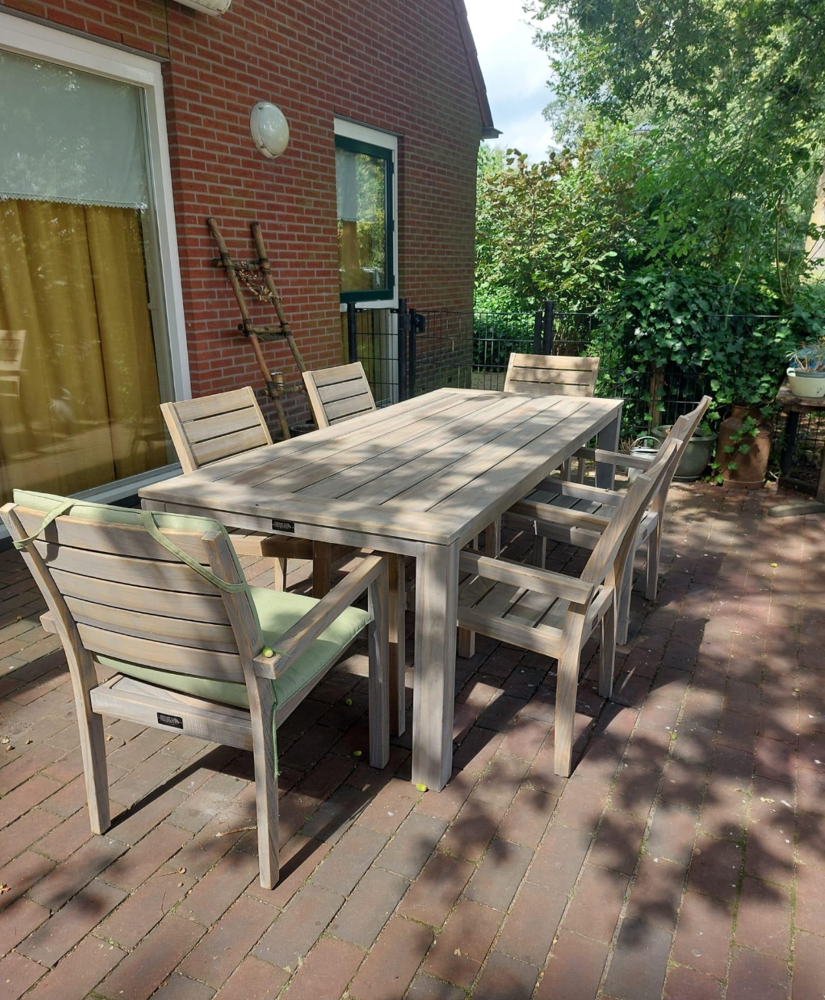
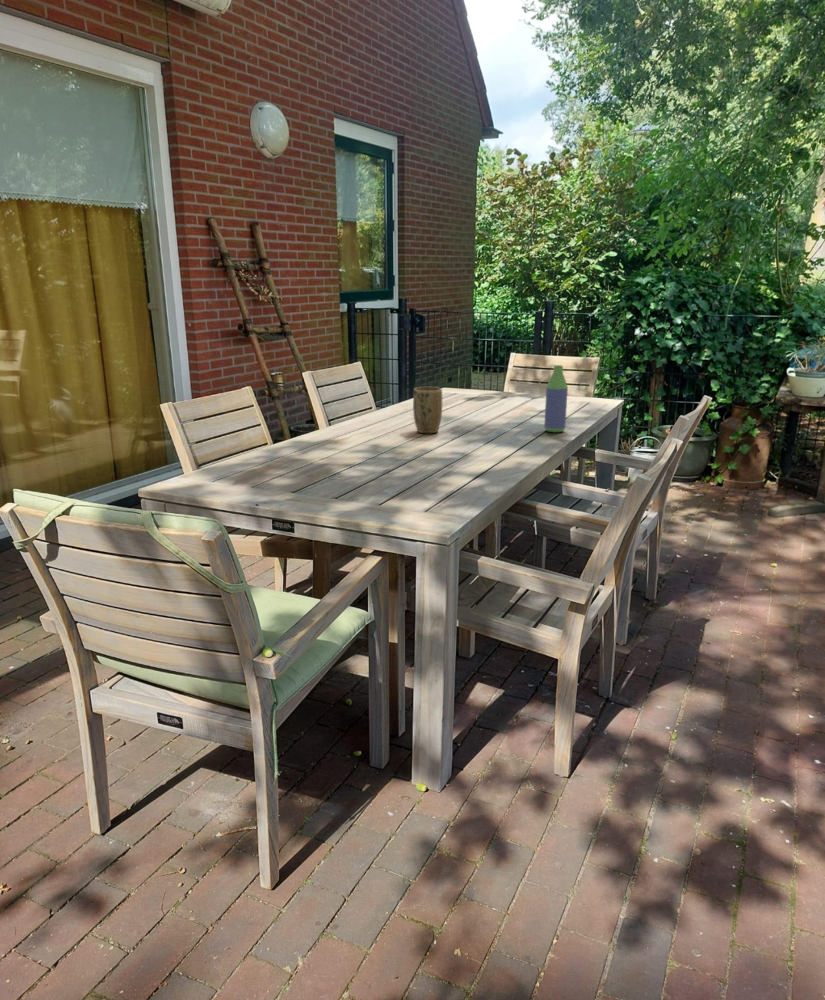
+ bottle (556, 398)
+ plant pot (427, 410)
